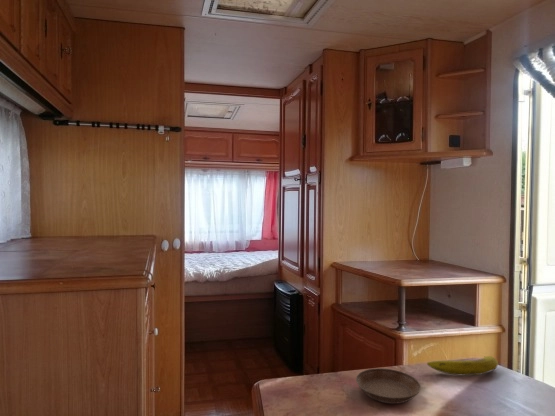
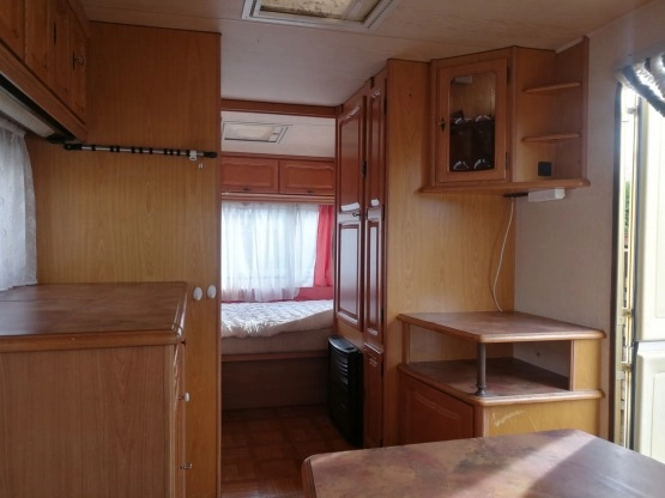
- fruit (463, 363)
- saucer (387, 387)
